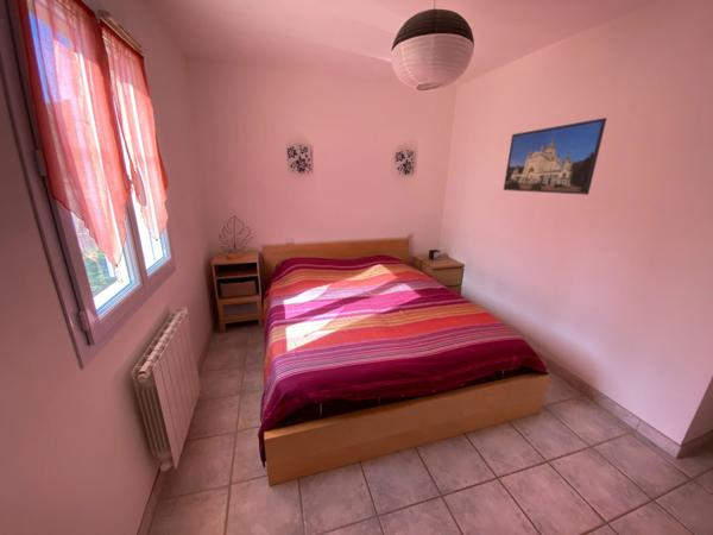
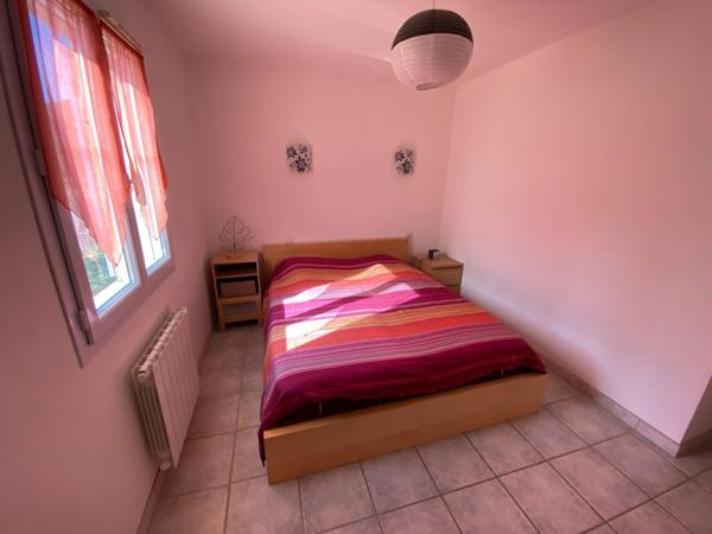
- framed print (545, 160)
